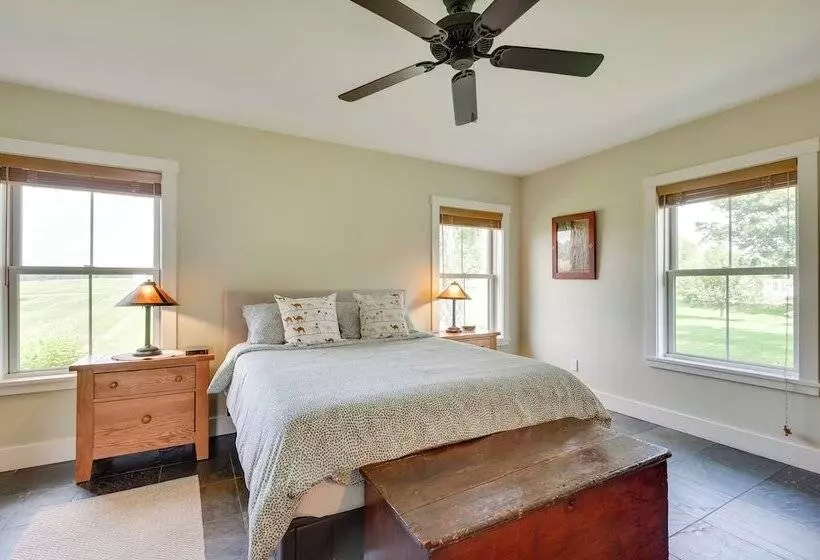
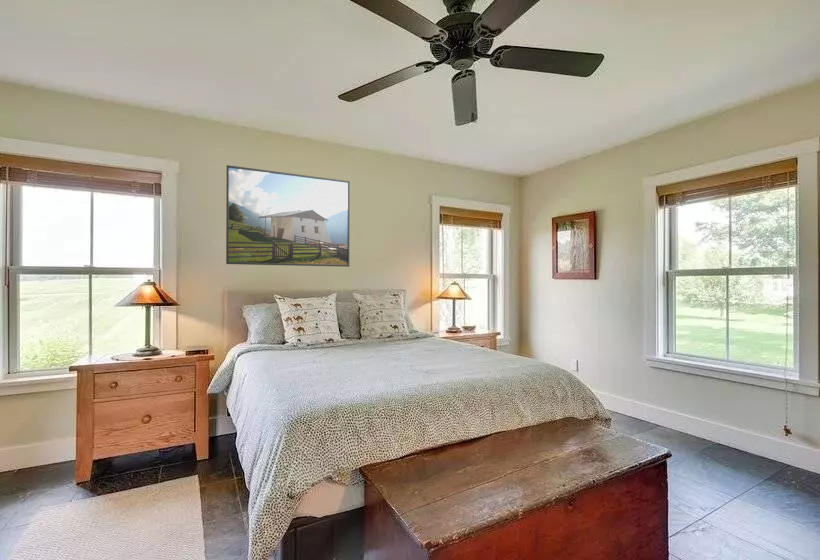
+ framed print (292, 219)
